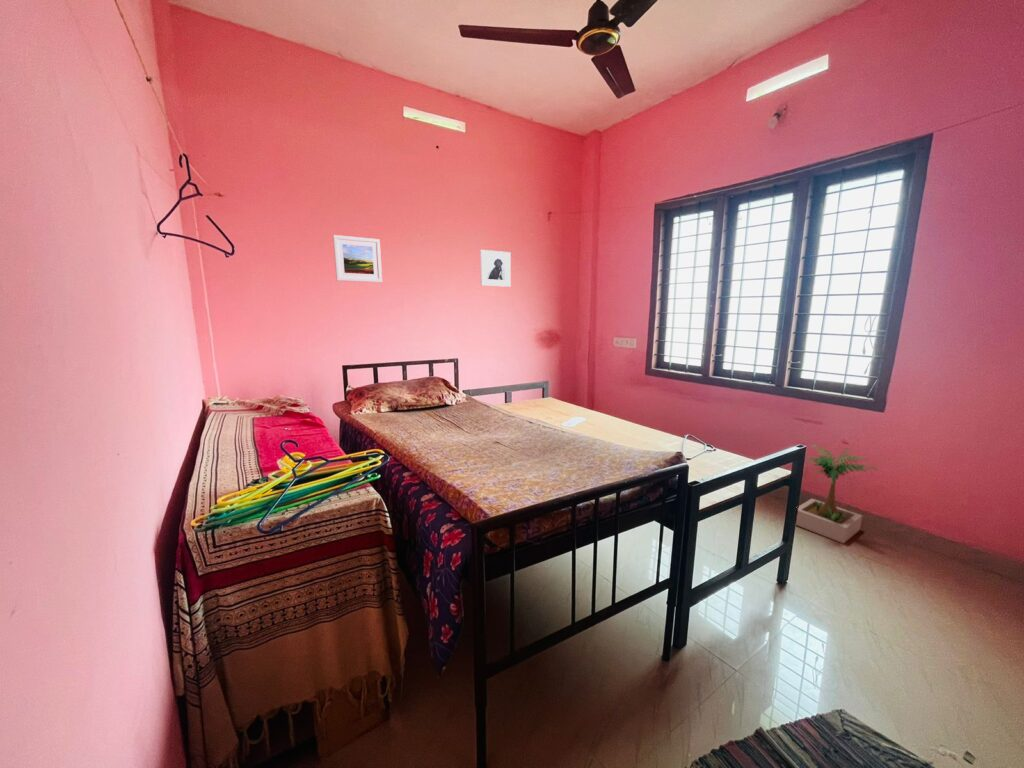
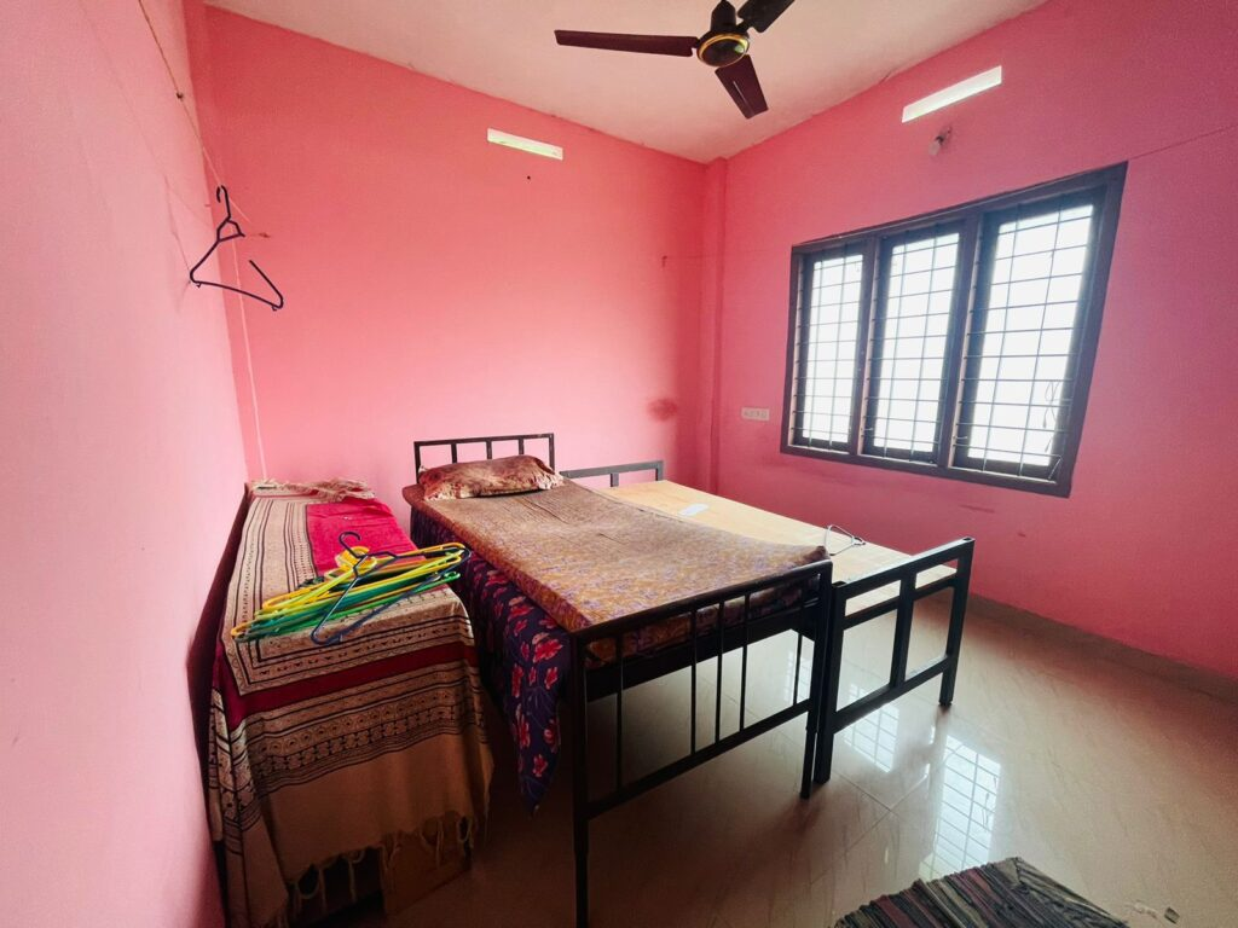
- potted plant (834, 491)
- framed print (495, 268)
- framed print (358, 259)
